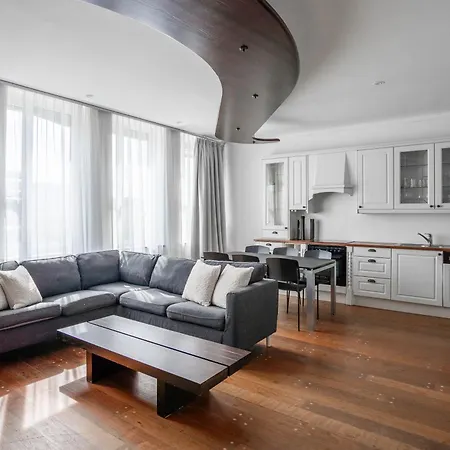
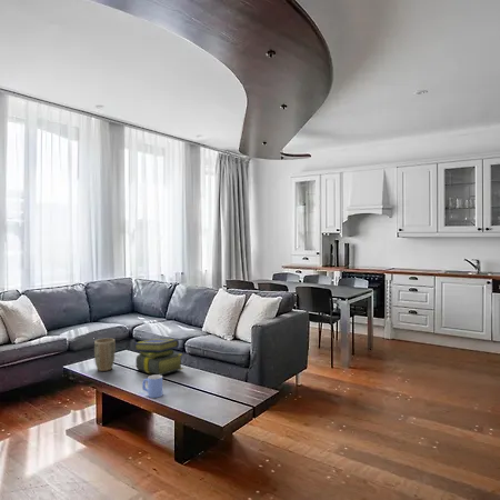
+ mug (152, 384)
+ stack of books (157, 354)
+ plant pot (104, 354)
